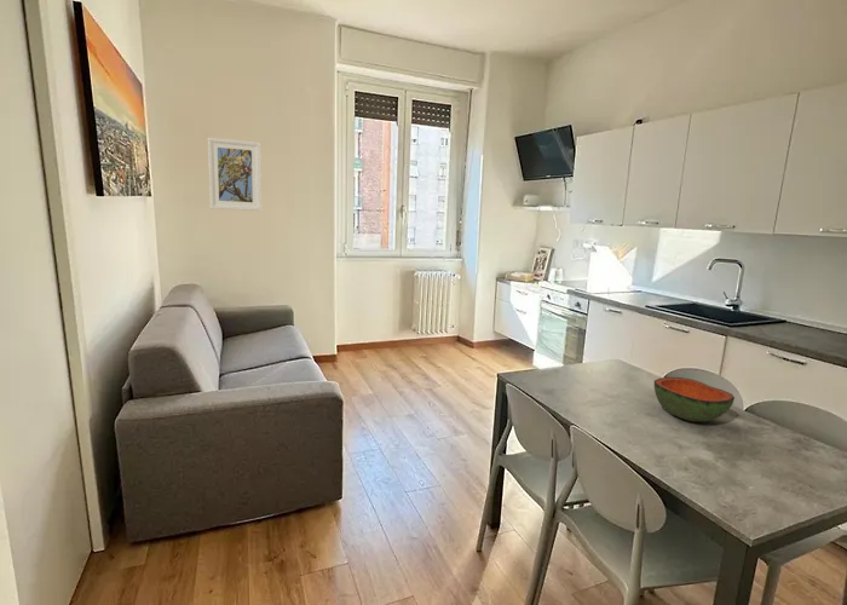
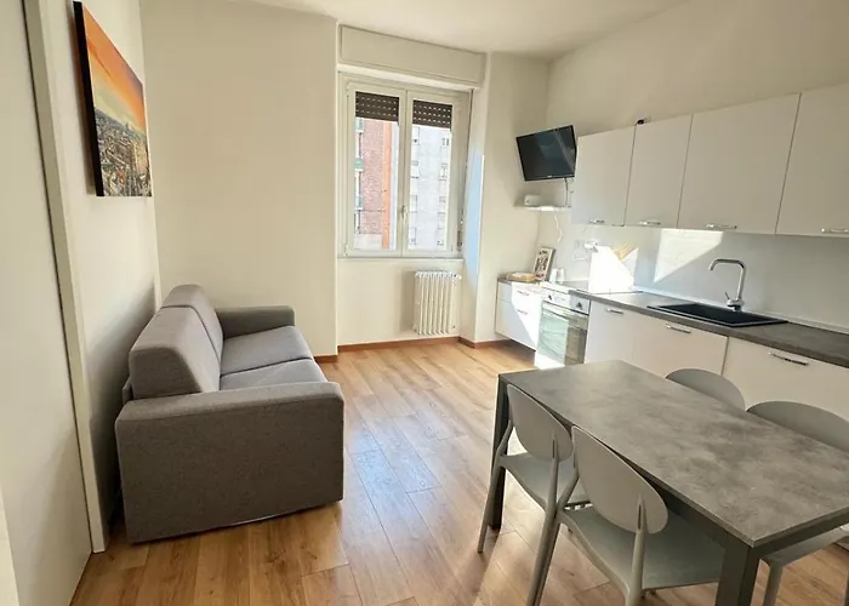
- bowl (690, 402)
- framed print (235, 175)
